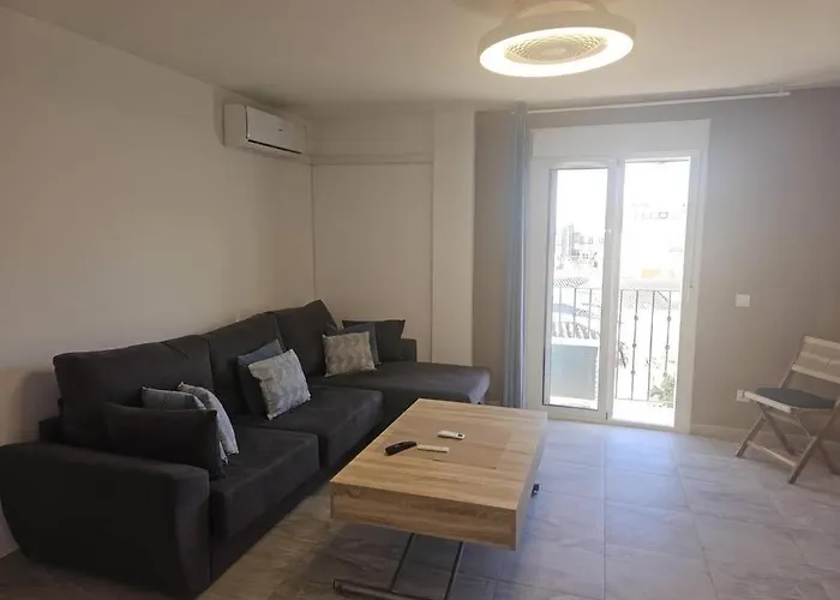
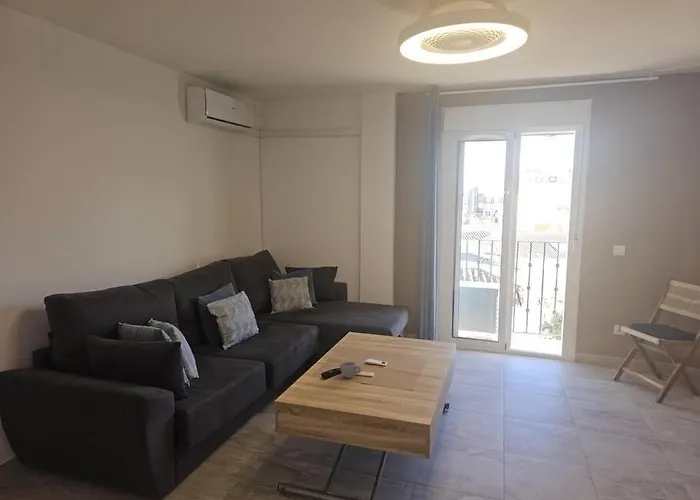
+ cup (350, 370)
